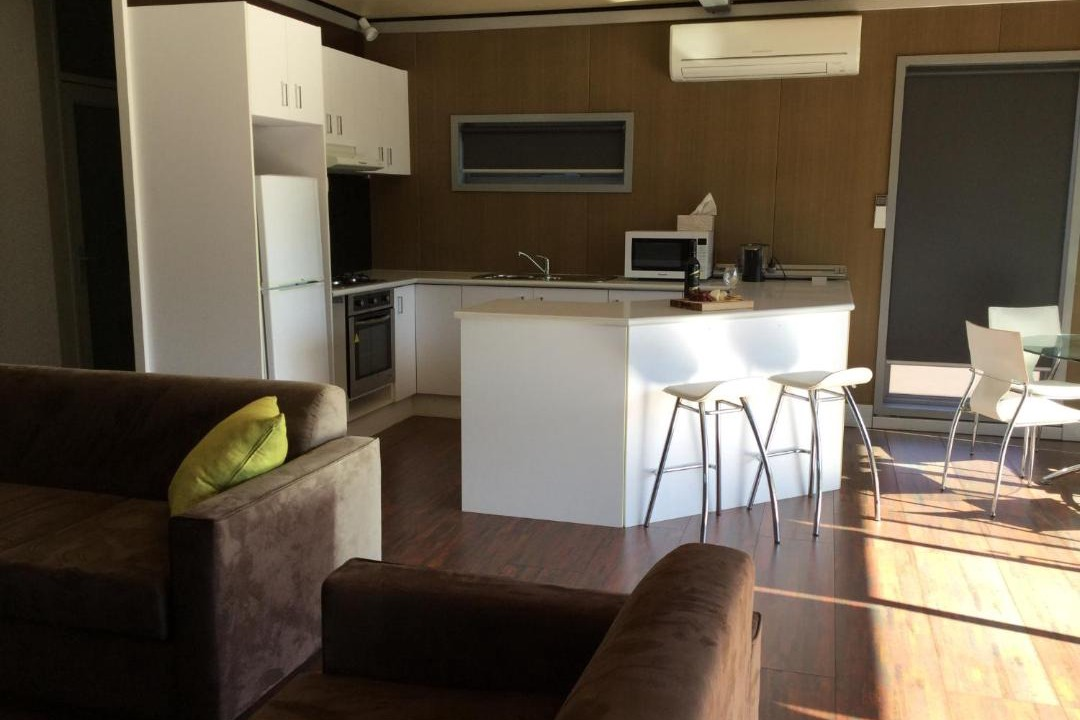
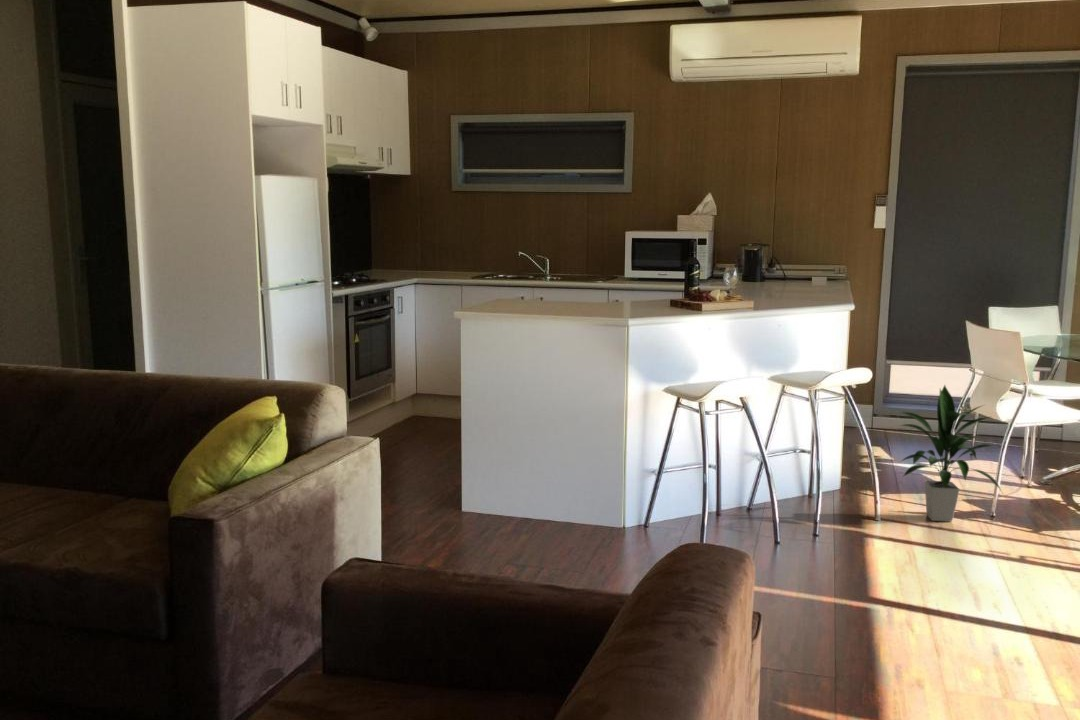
+ indoor plant (949, 455)
